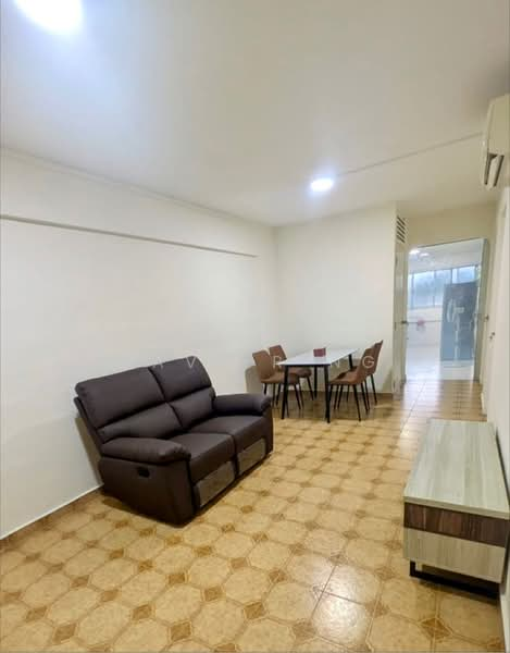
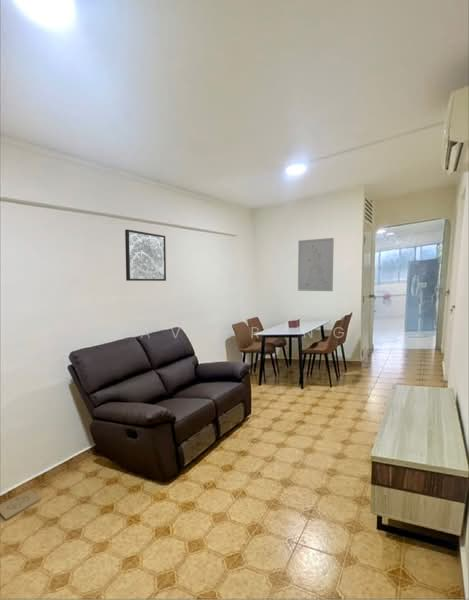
+ wall art (315, 265)
+ wall art (146, 256)
+ box (18, 503)
